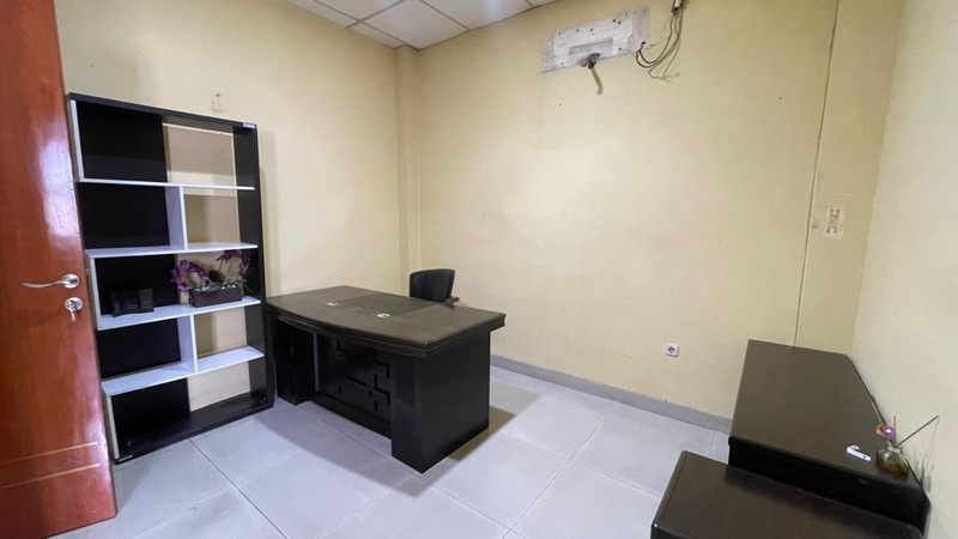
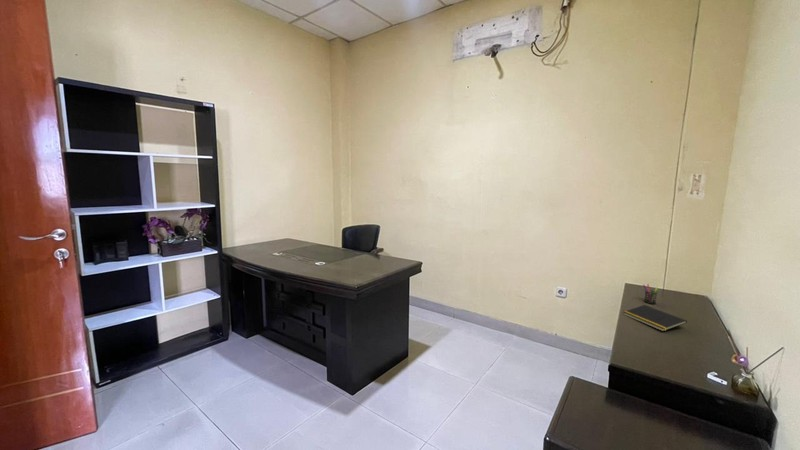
+ notepad (653, 317)
+ pen holder (651, 293)
